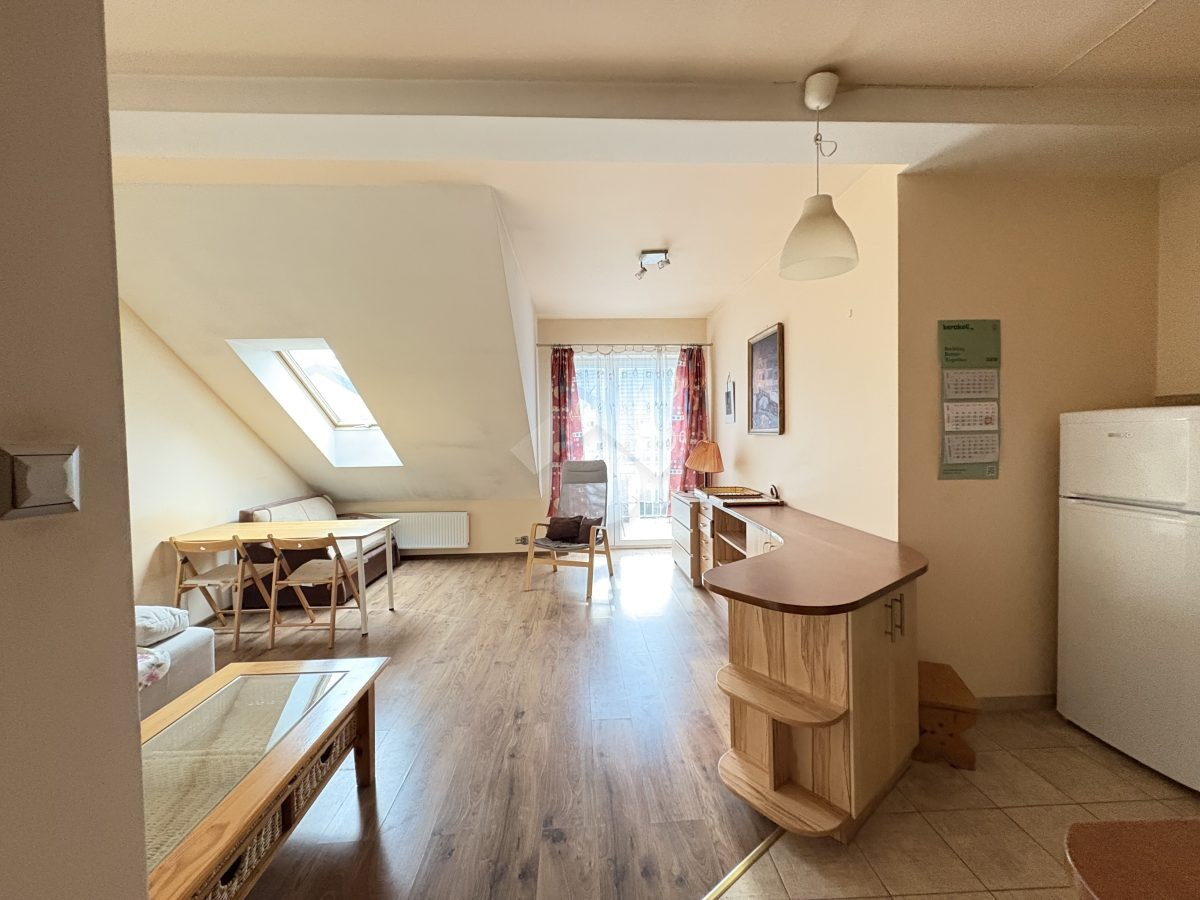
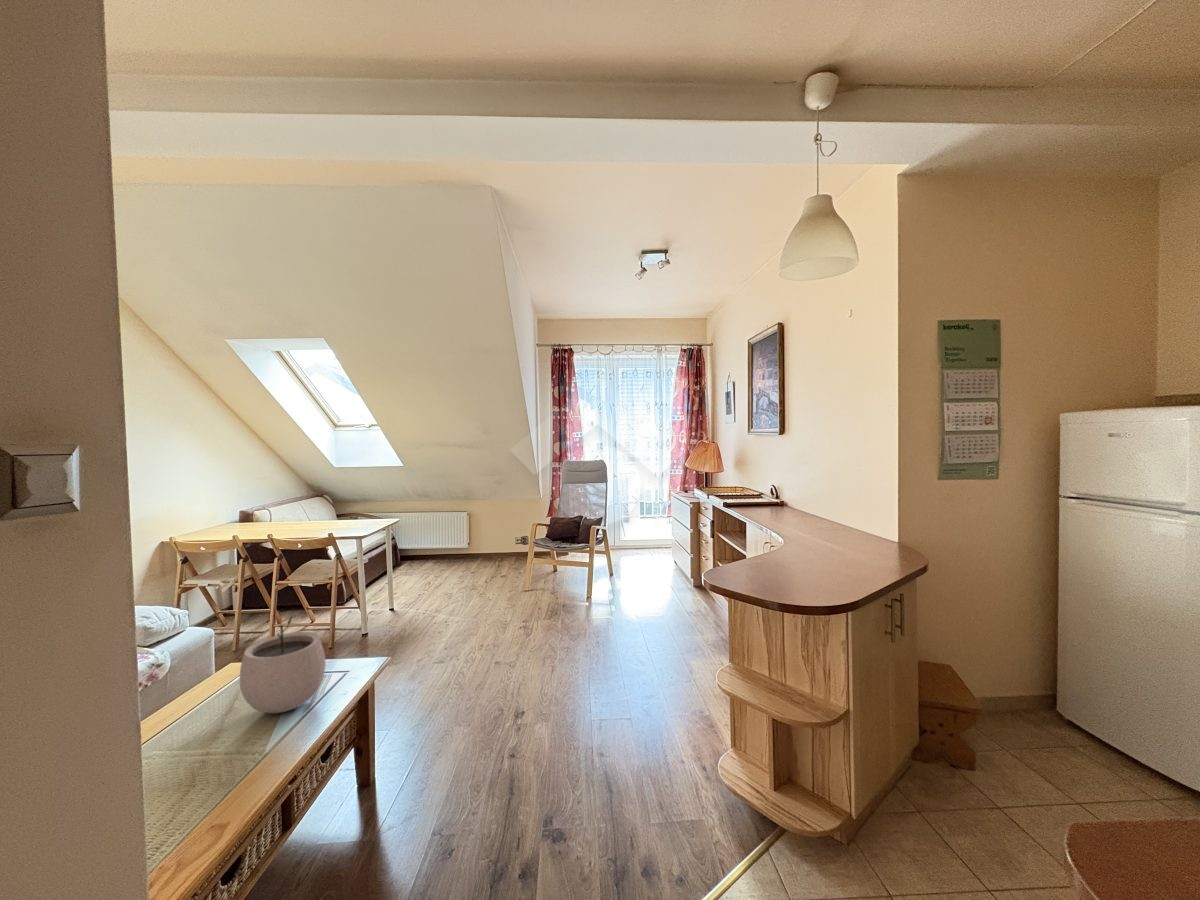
+ plant pot (283, 661)
